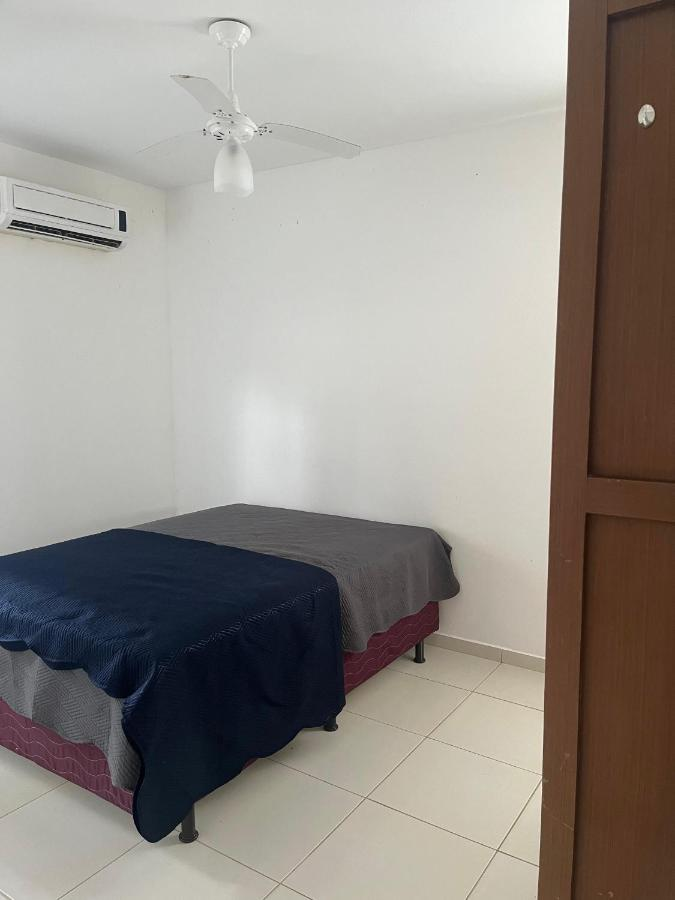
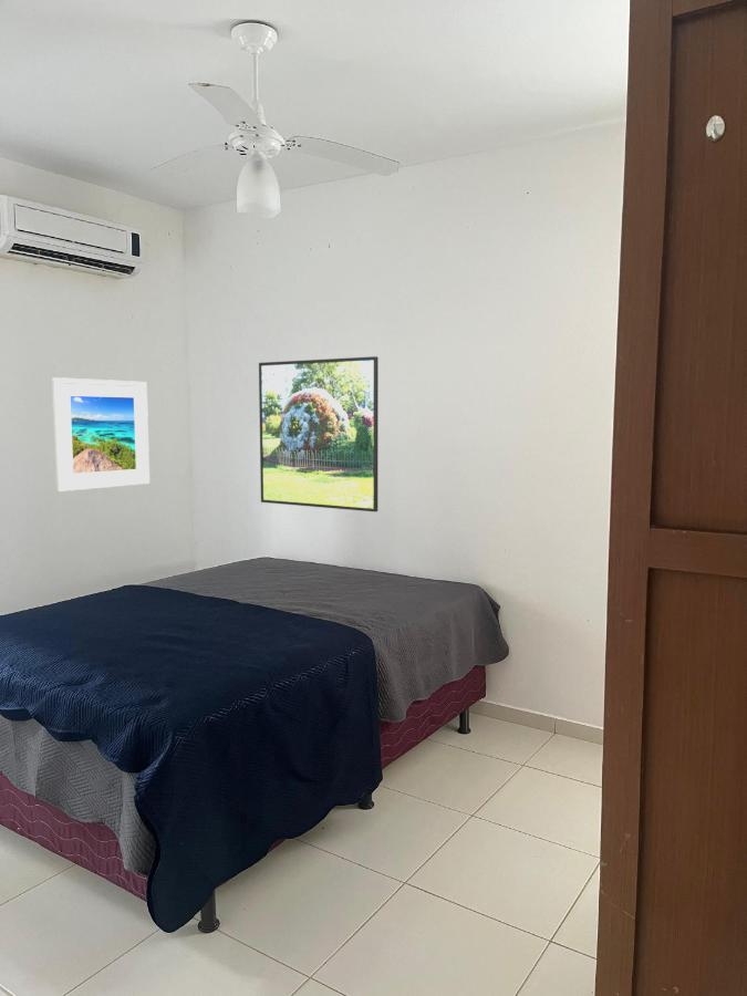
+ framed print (315, 434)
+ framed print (103, 434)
